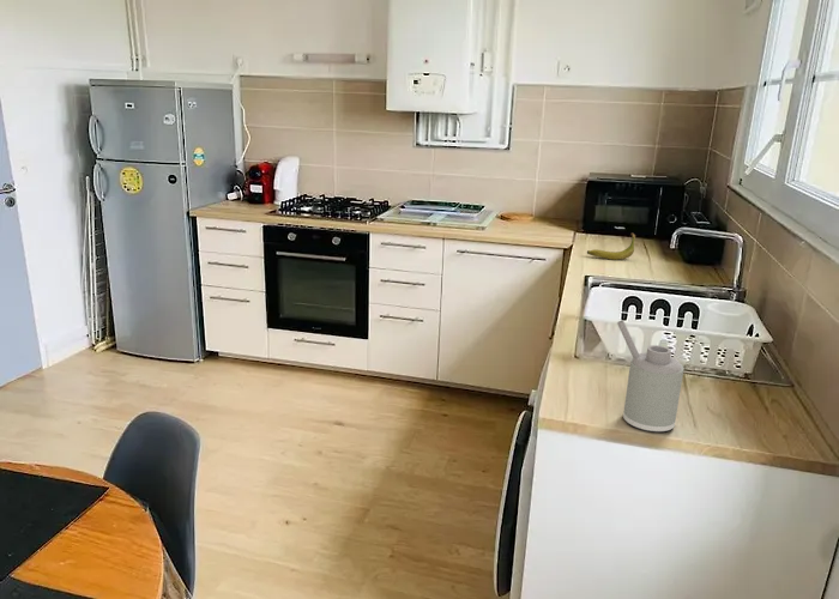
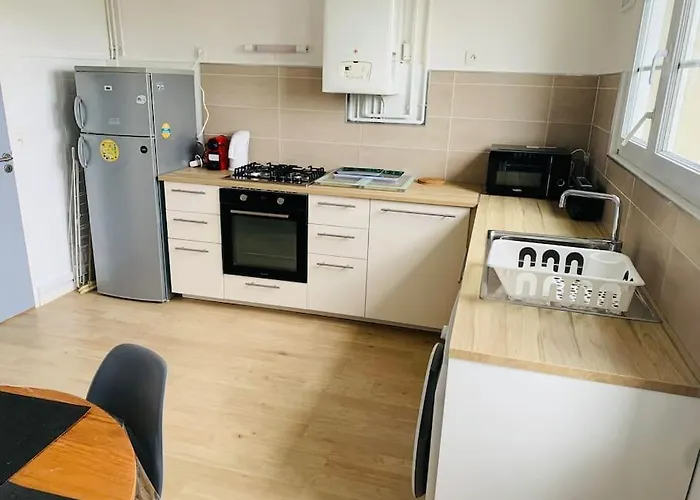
- soap dispenser (646, 373)
- banana (610, 252)
